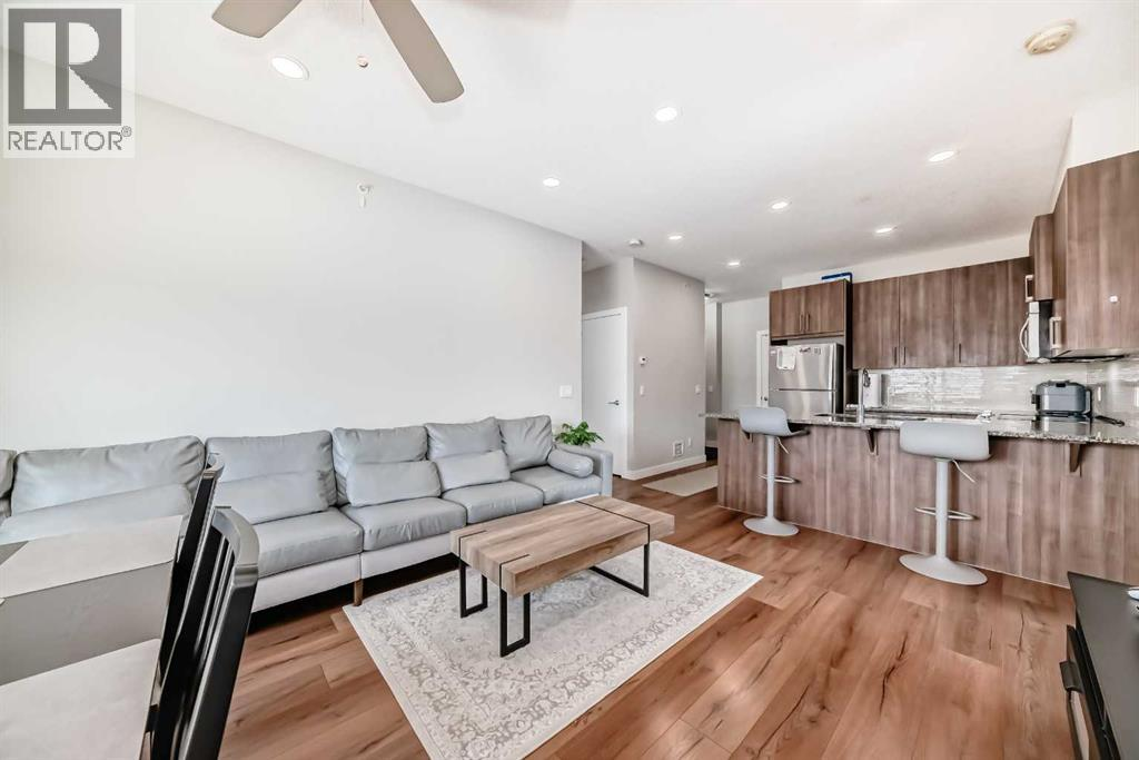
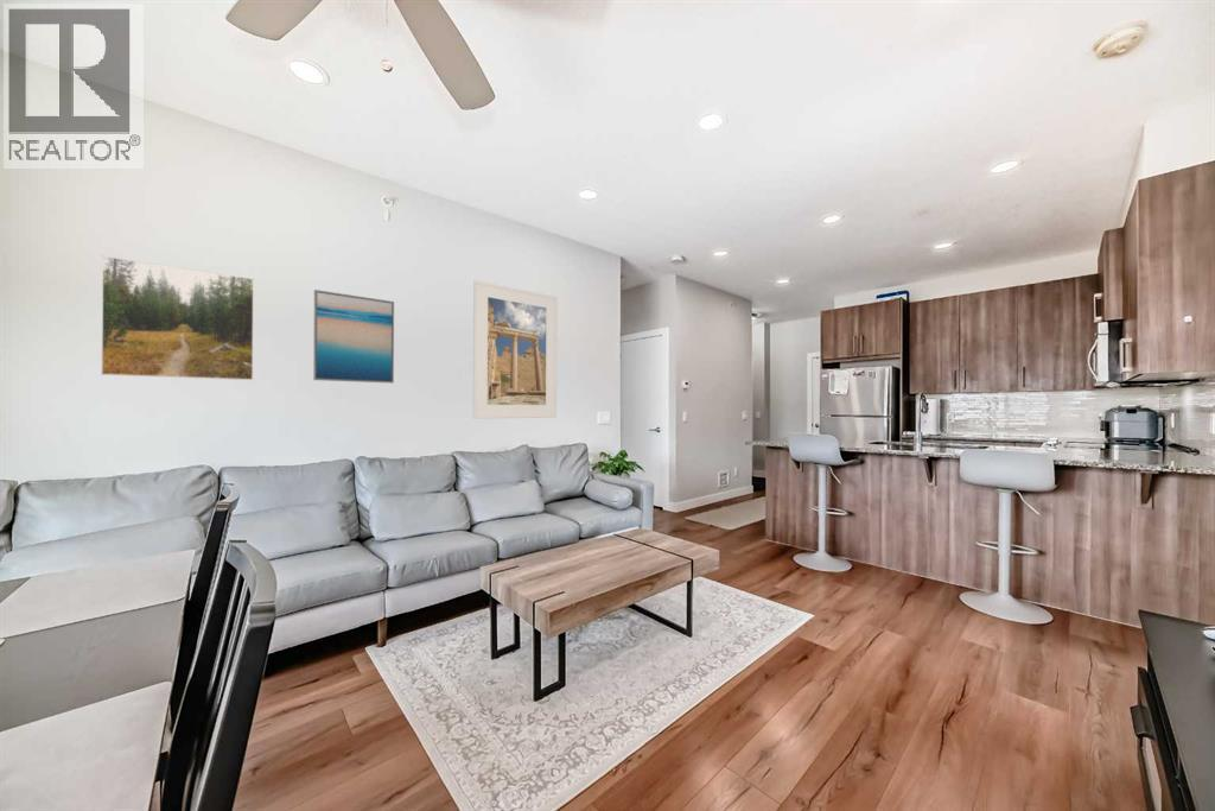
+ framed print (517, 353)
+ wall art (355, 338)
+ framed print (184, 323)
